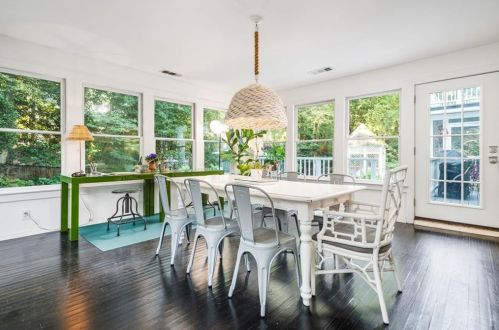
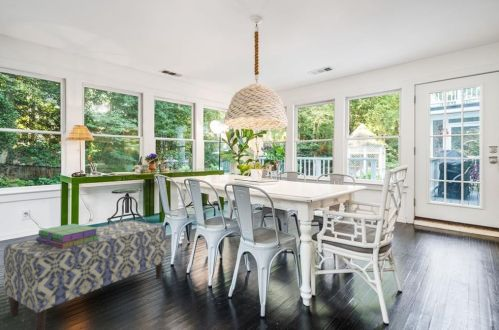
+ bench (96, 264)
+ stack of books (68, 234)
